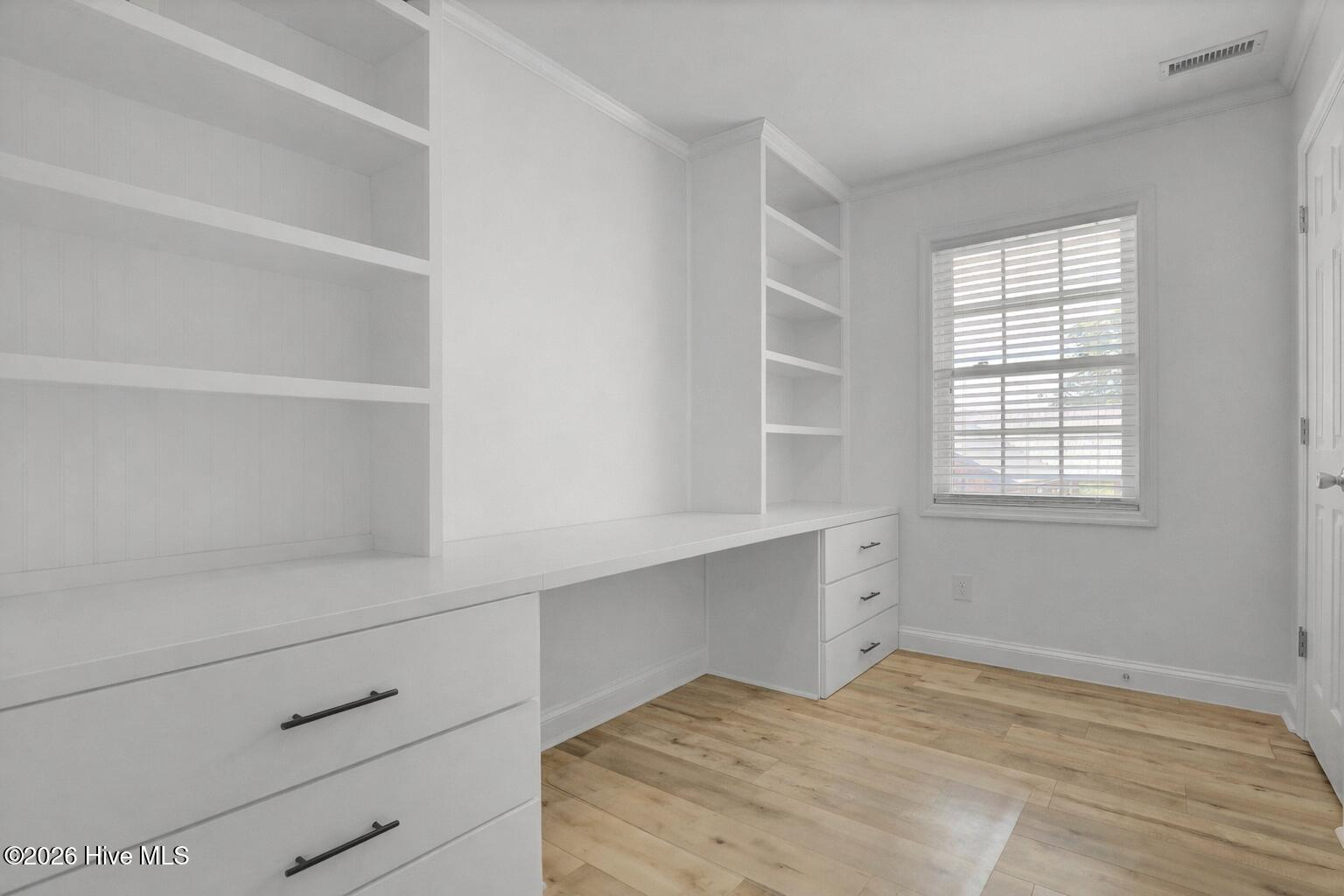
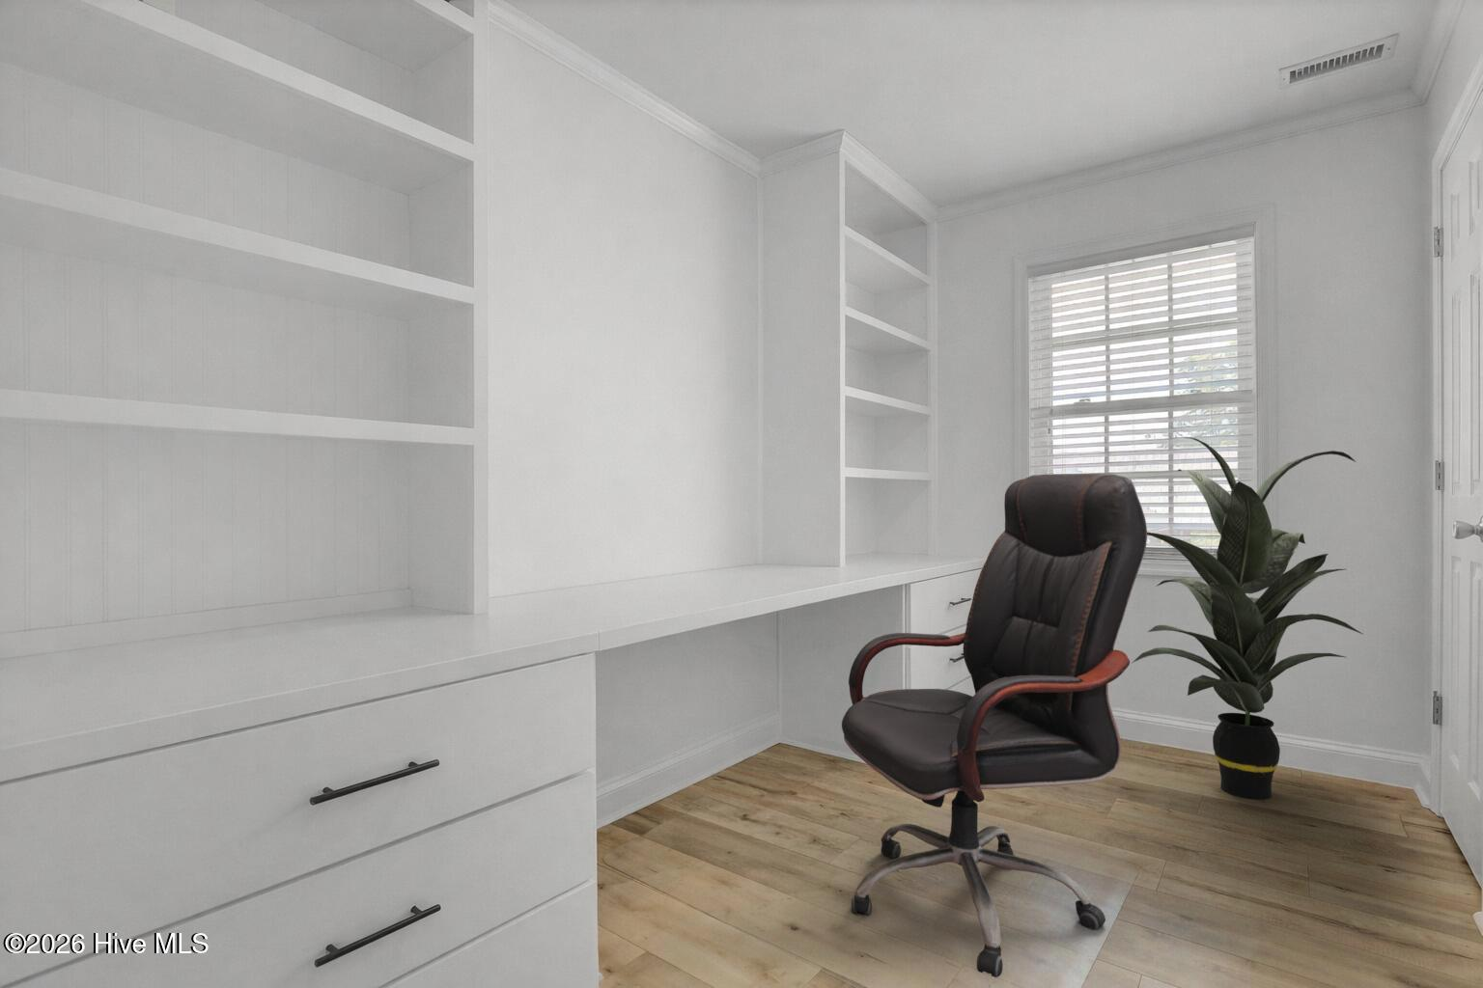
+ indoor plant (1230, 611)
+ office chair (978, 684)
